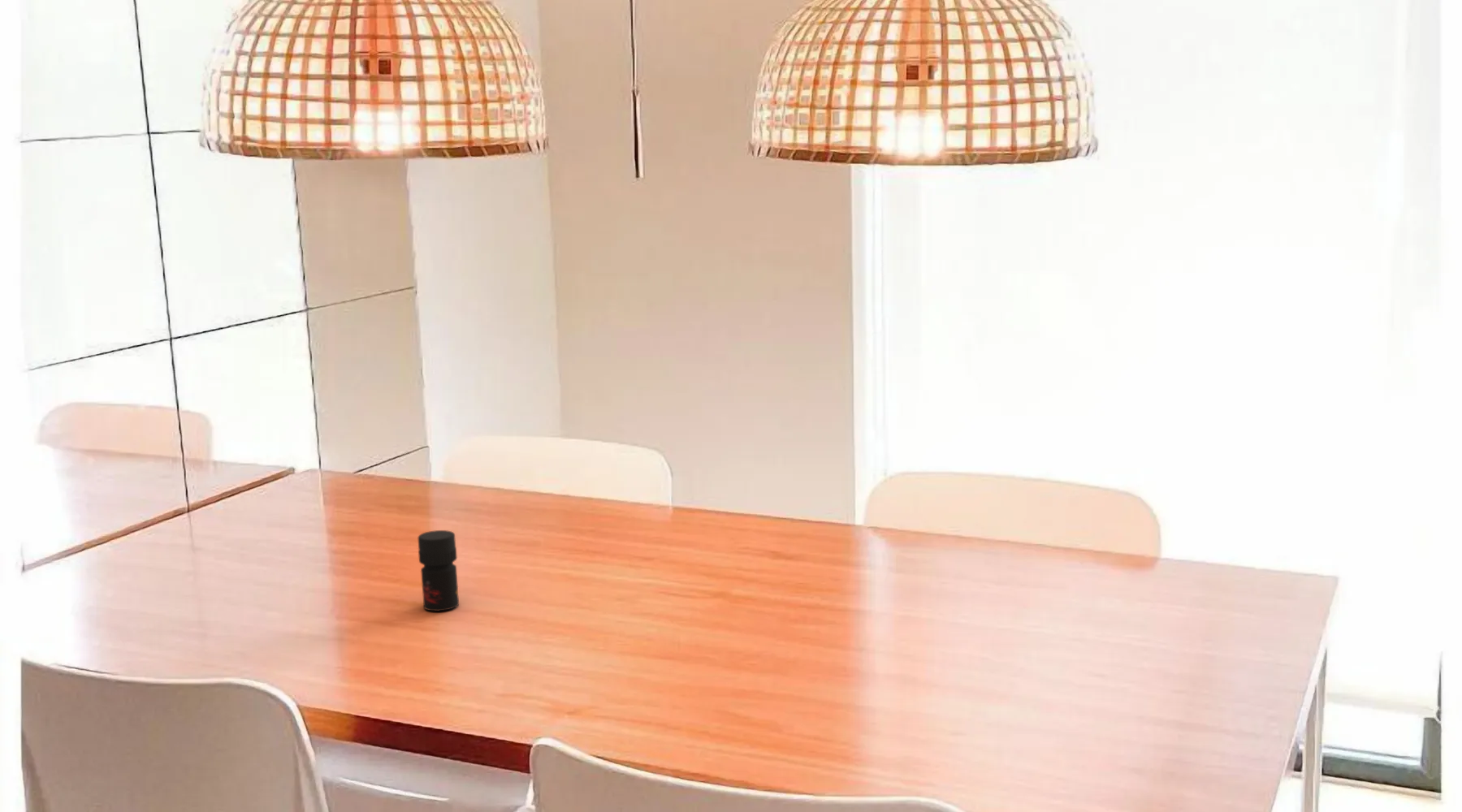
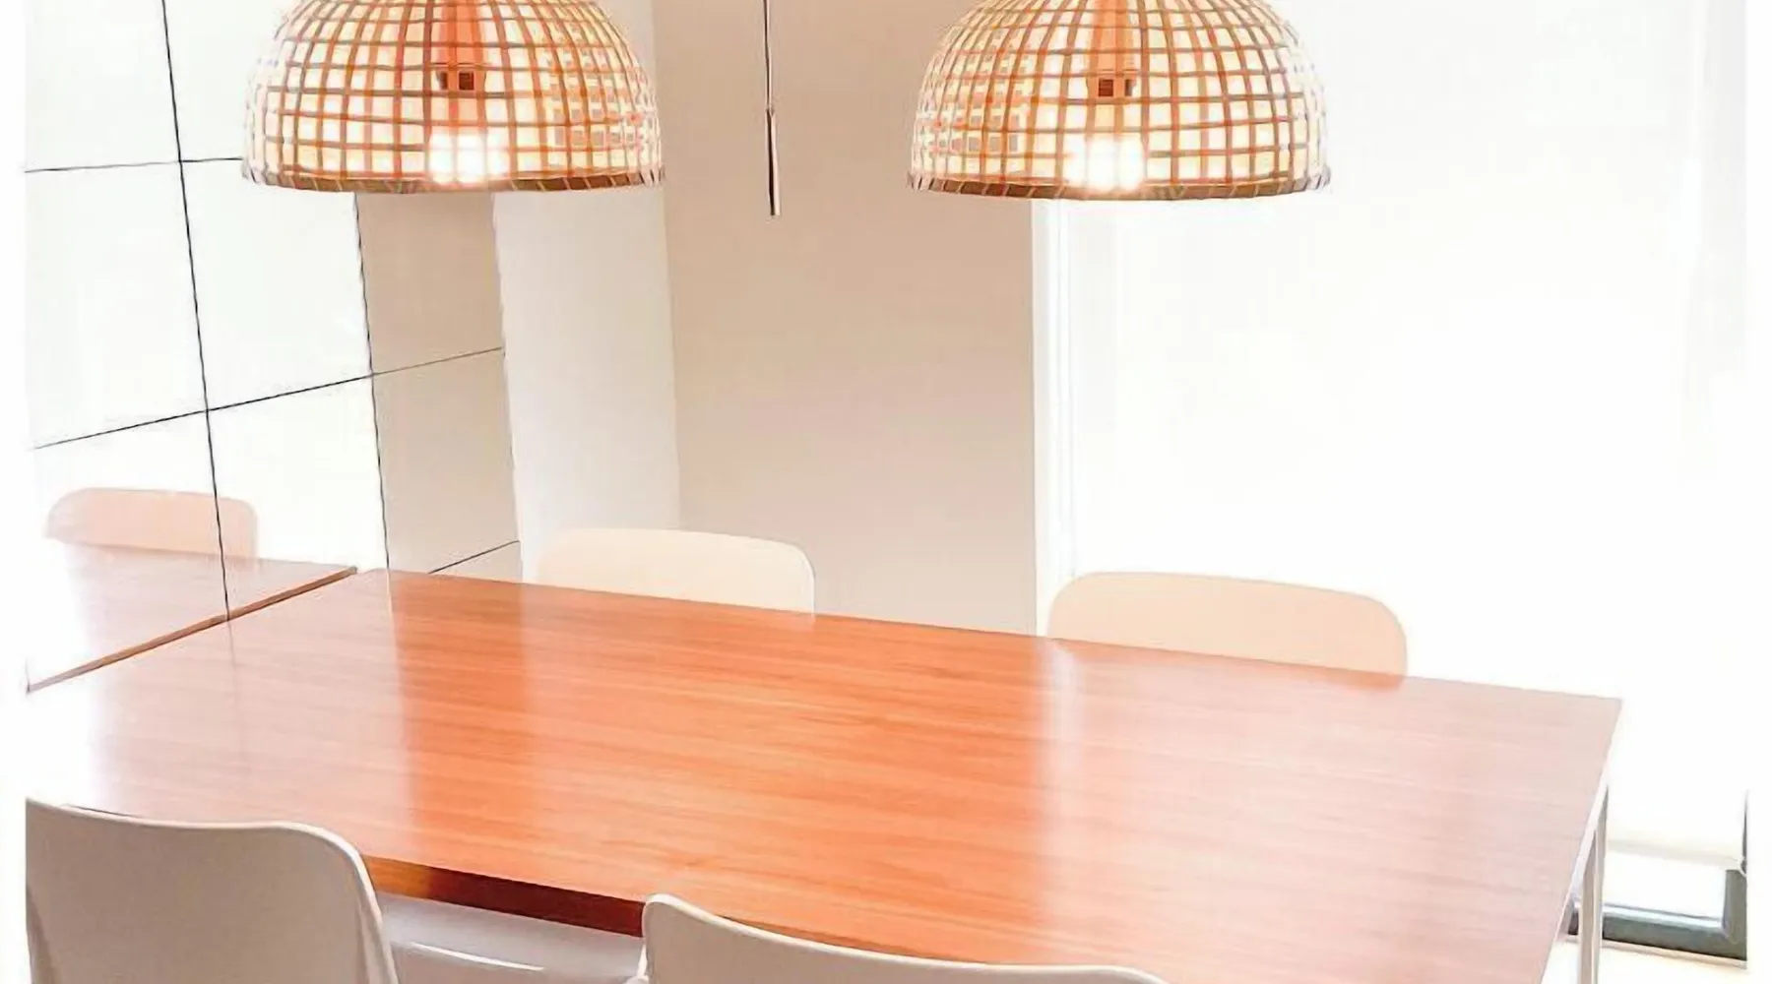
- jar (439, 570)
